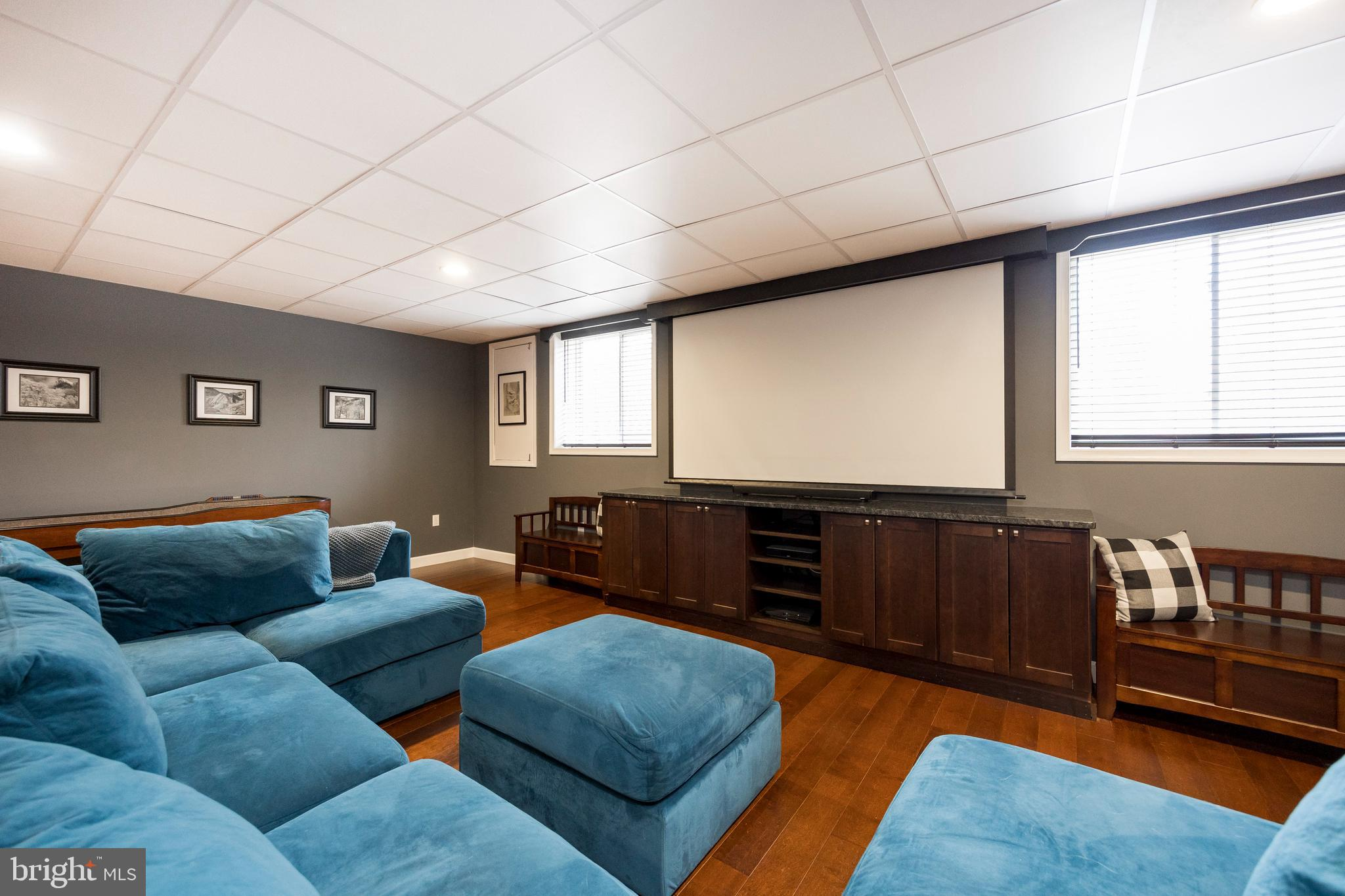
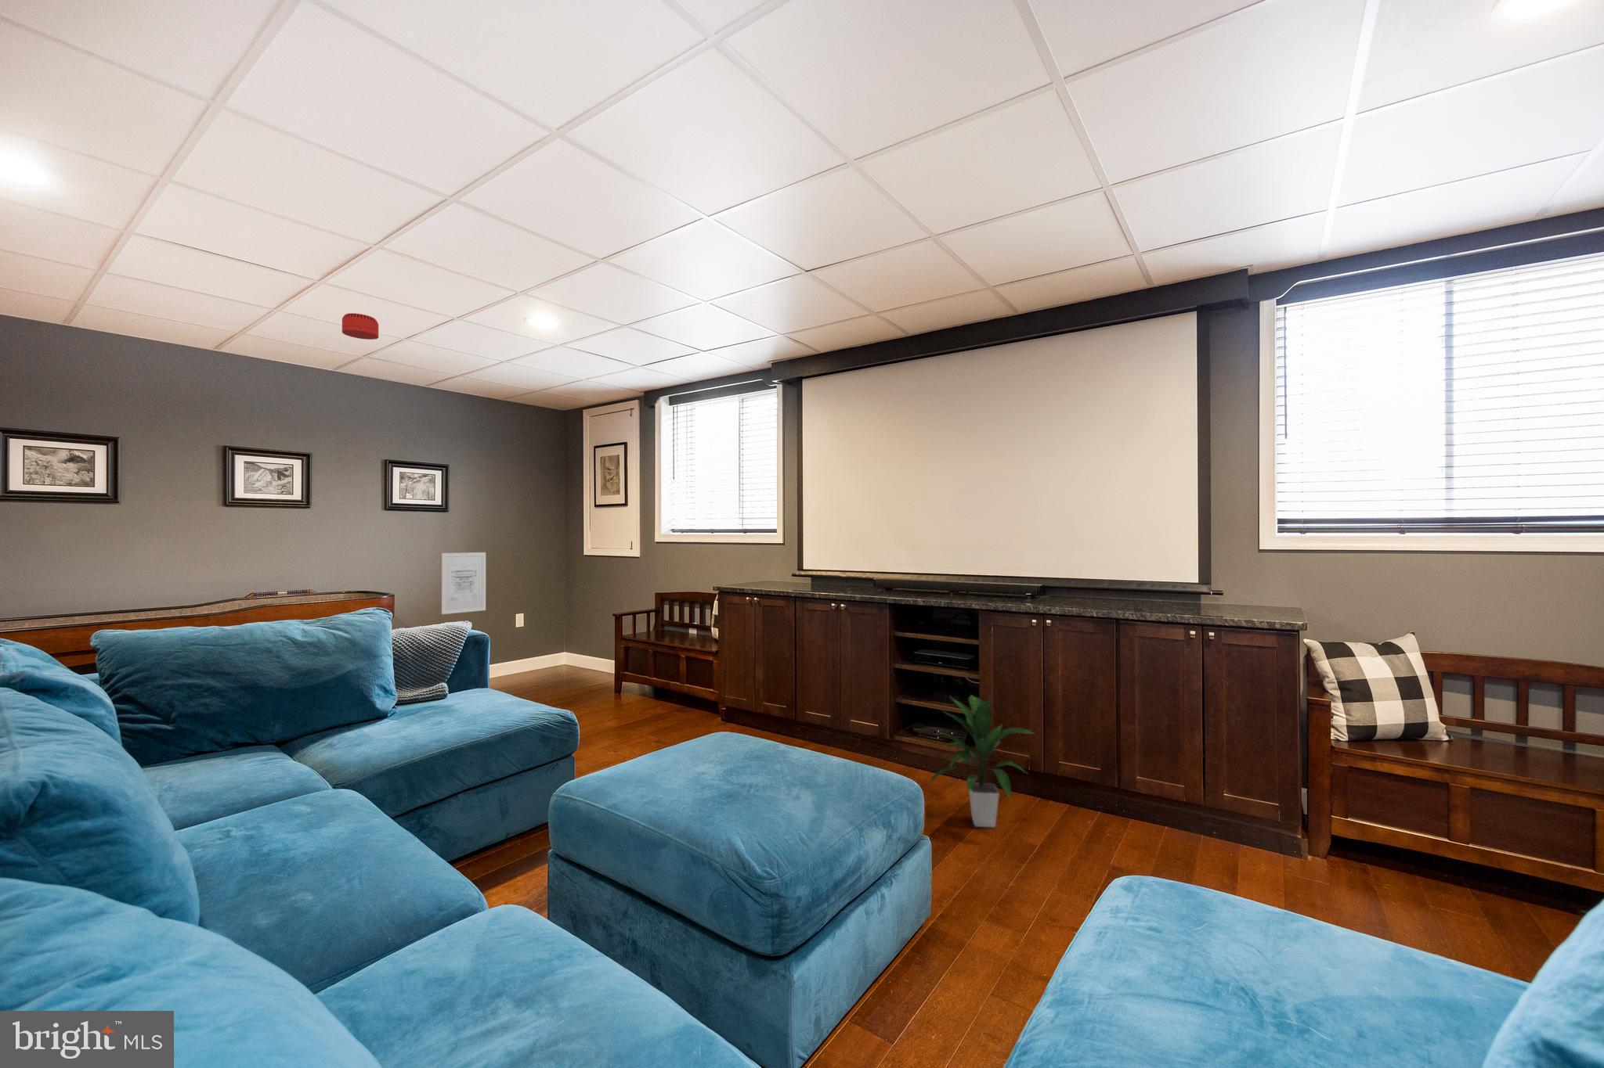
+ wall art (464, 582)
+ smoke detector (360, 325)
+ indoor plant (978, 757)
